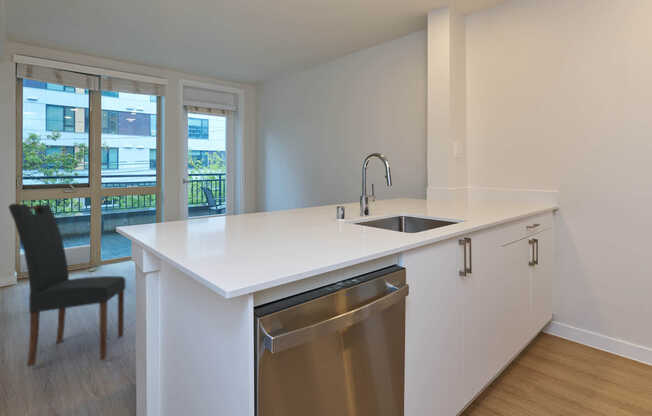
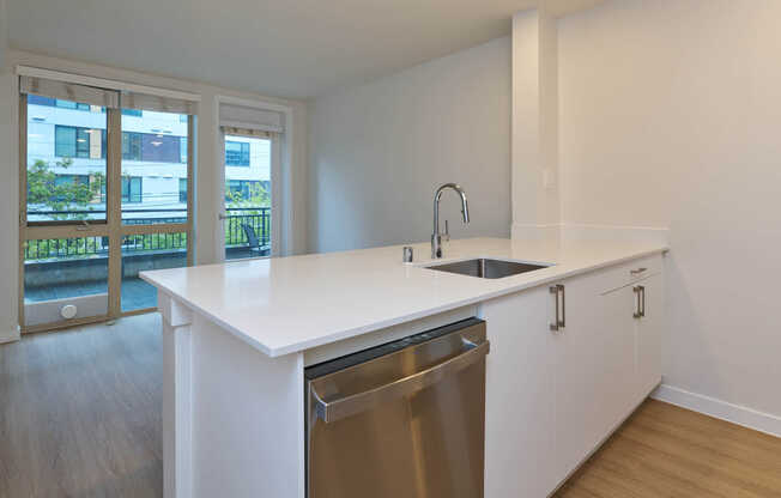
- dining chair (72, 279)
